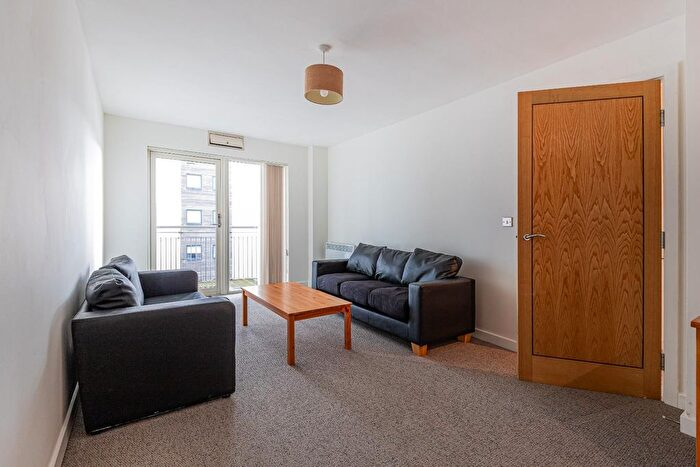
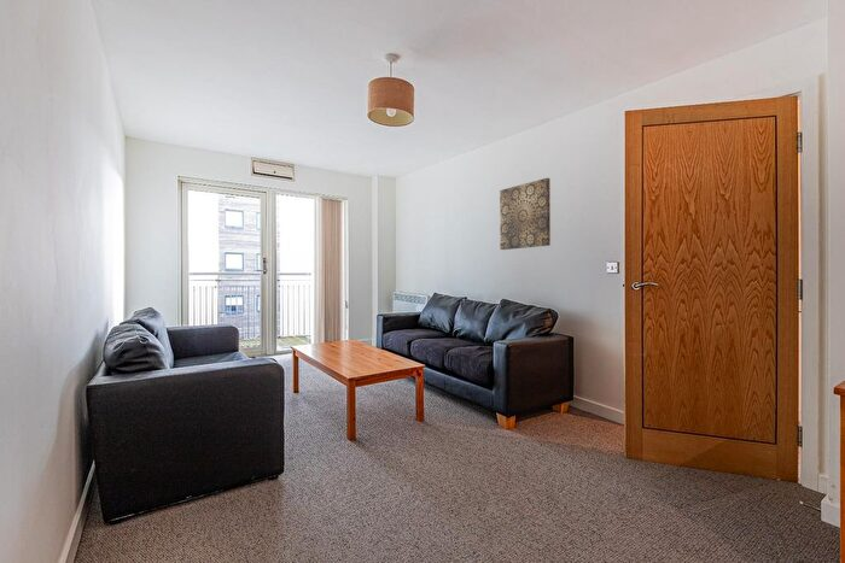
+ wall art (523, 216)
